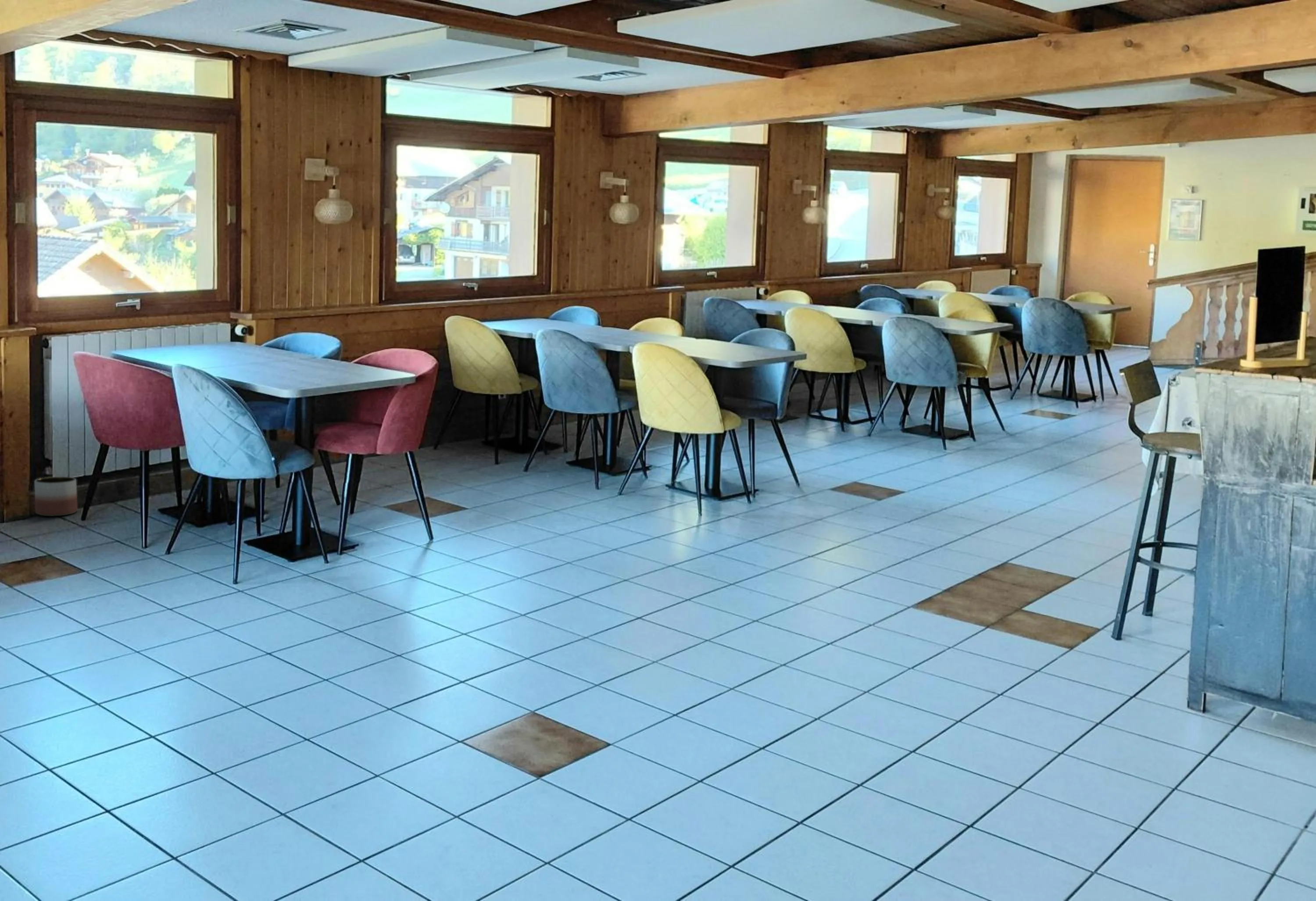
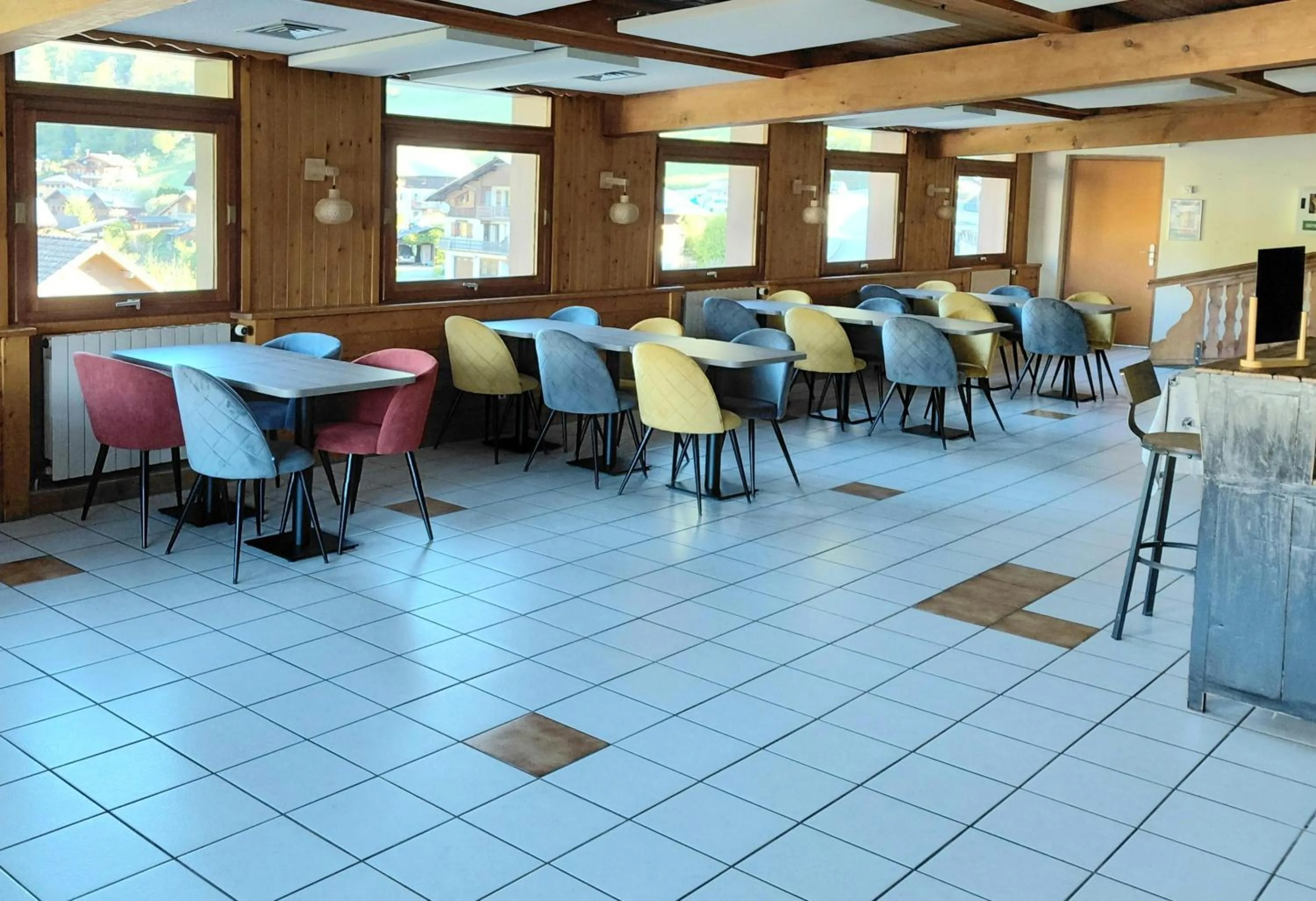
- planter (56, 496)
